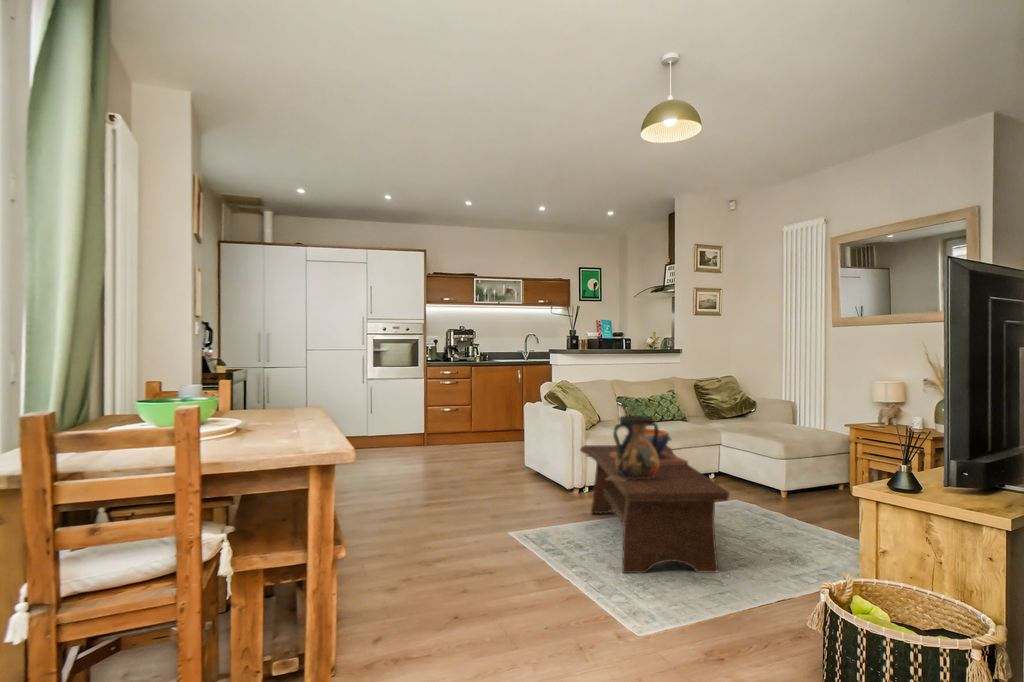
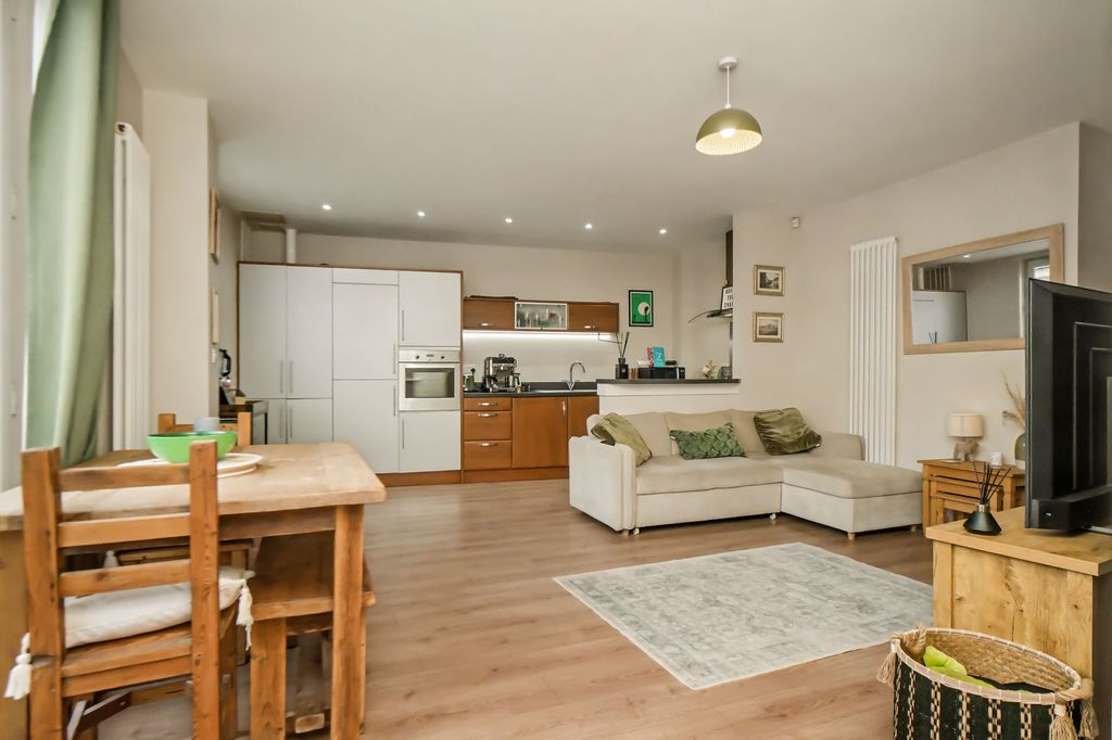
- decorative bowl (650, 442)
- coffee table (645, 500)
- vase (634, 446)
